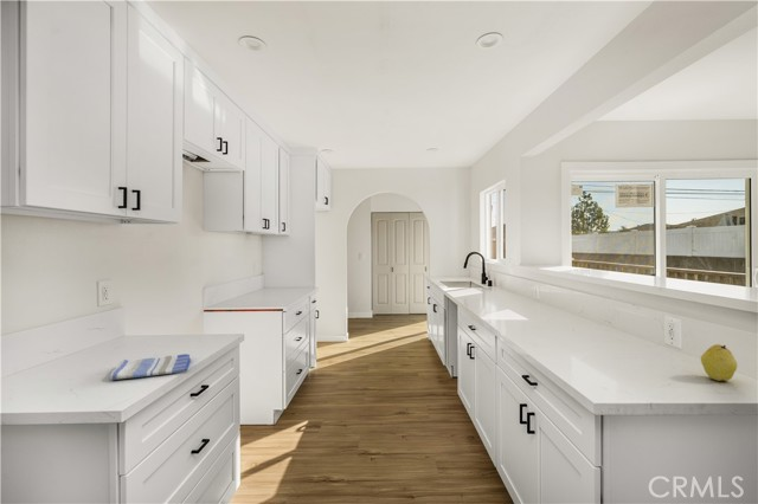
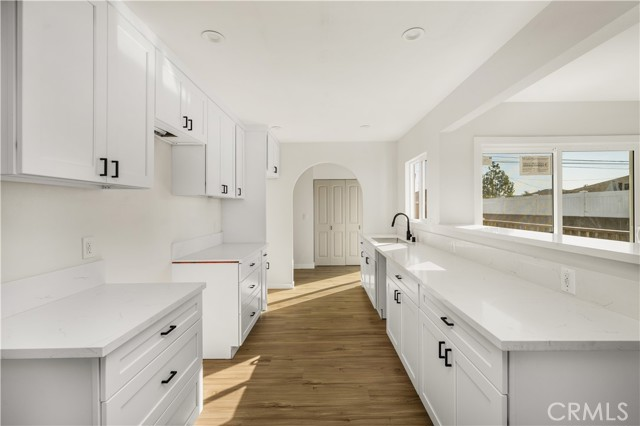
- dish towel (153, 366)
- fruit (718, 361)
